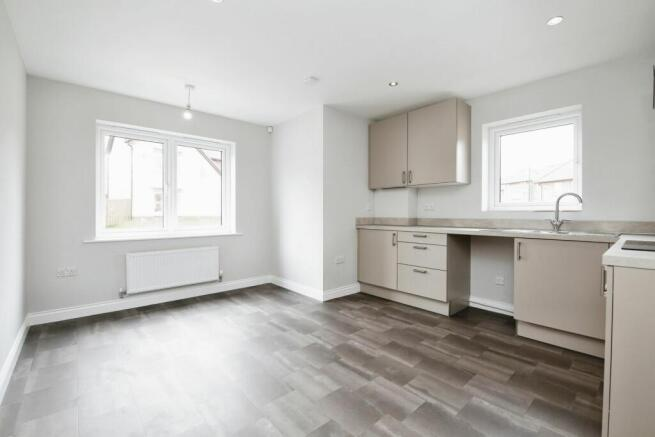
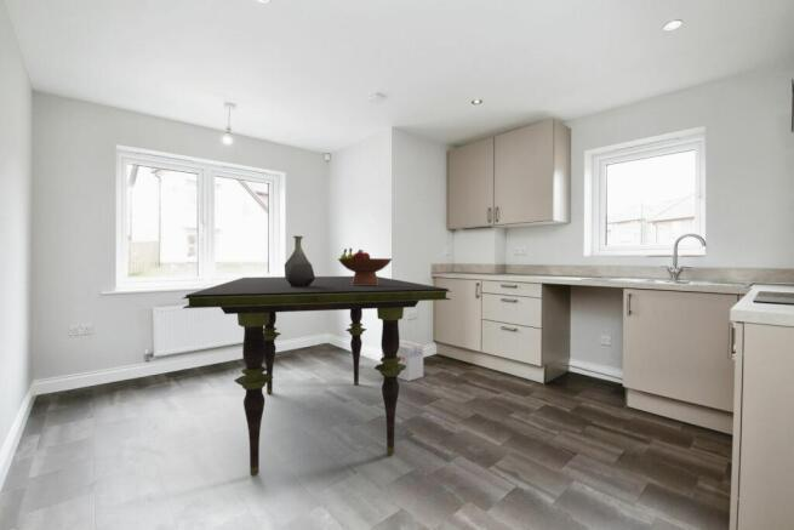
+ fruit bowl (365, 266)
+ vase (298, 261)
+ dining table (350, 346)
+ cardboard box (401, 358)
